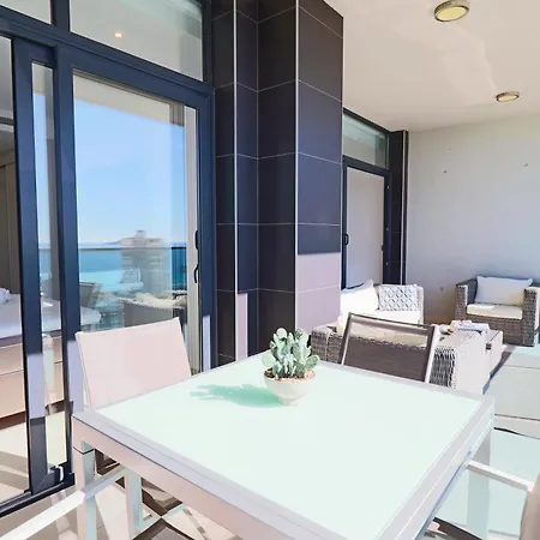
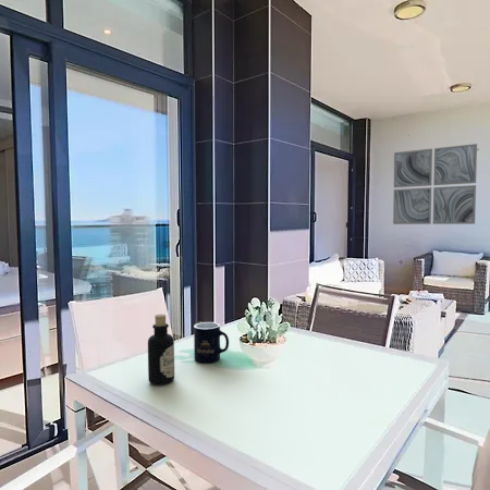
+ bottle (160, 347)
+ wall art (433, 187)
+ mug (211, 342)
